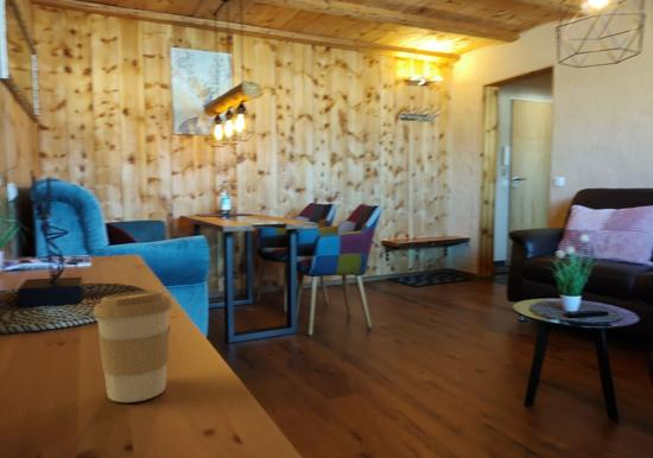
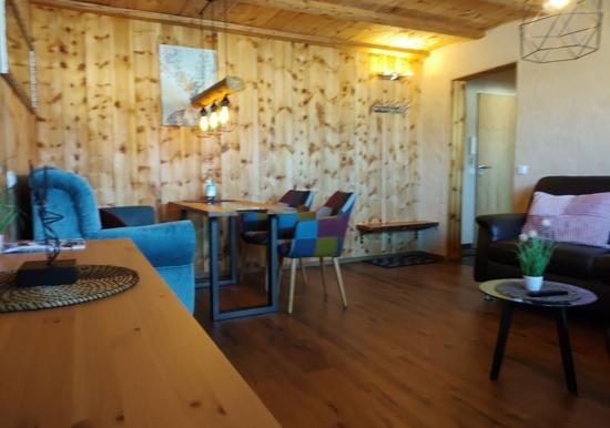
- coffee cup (134, 341)
